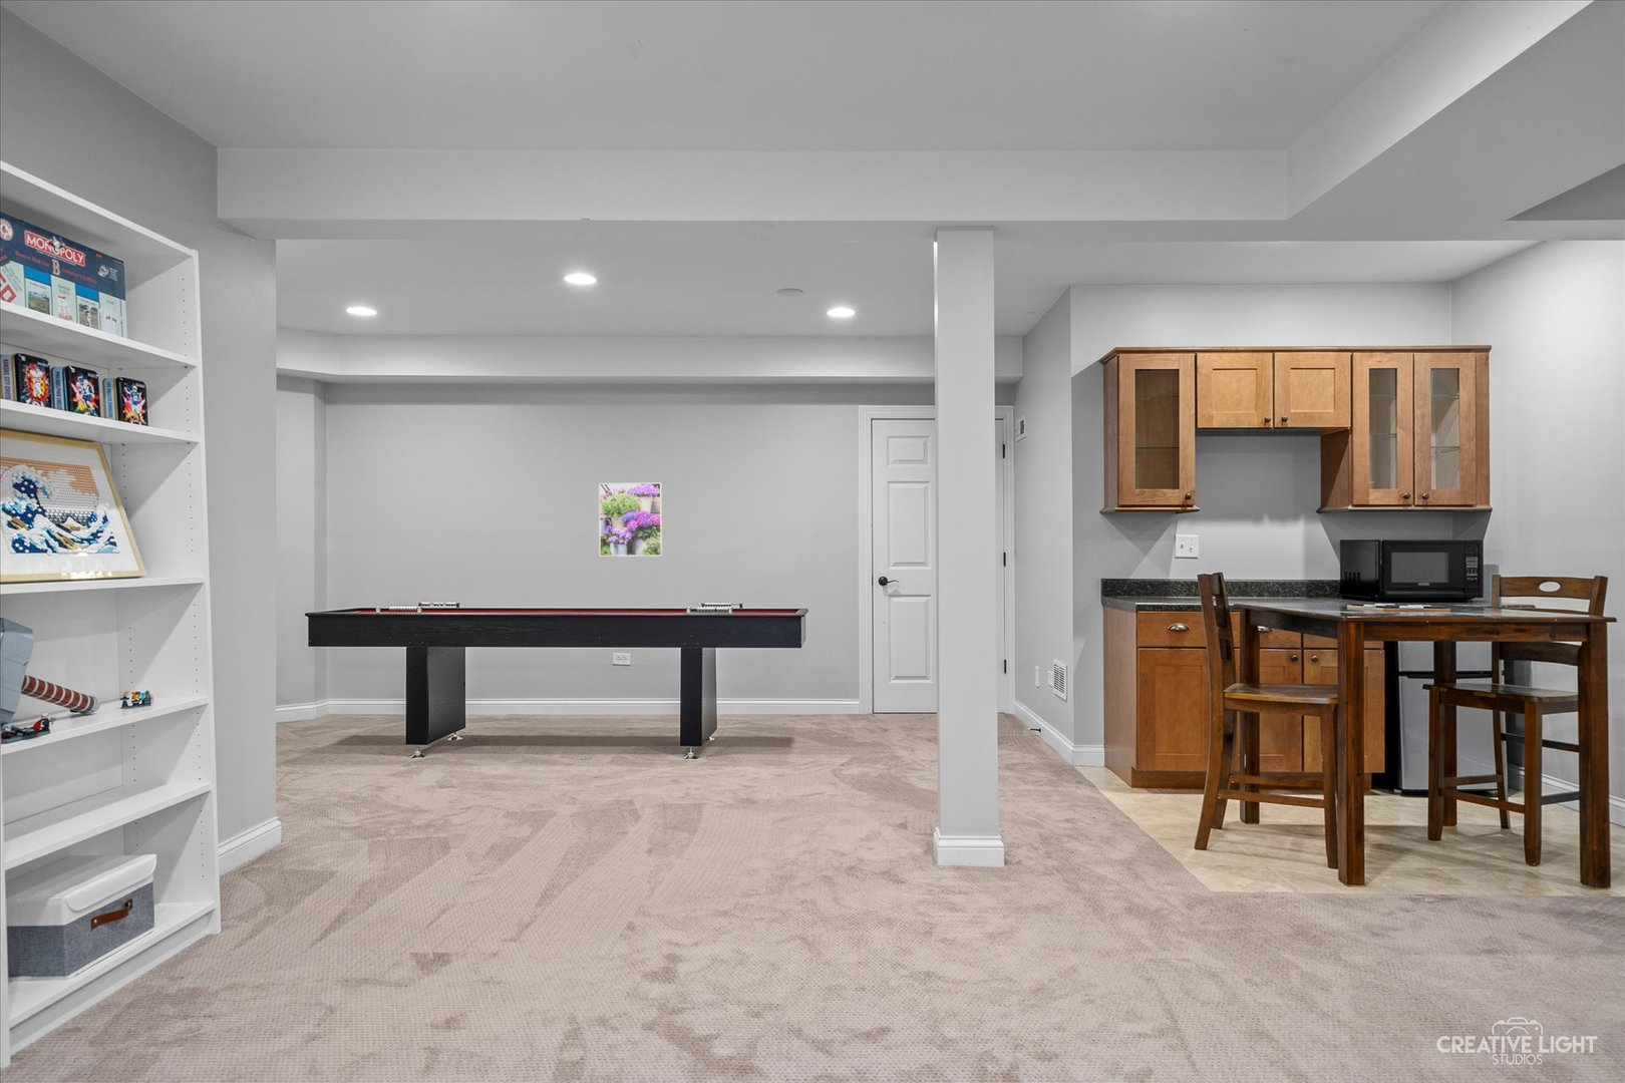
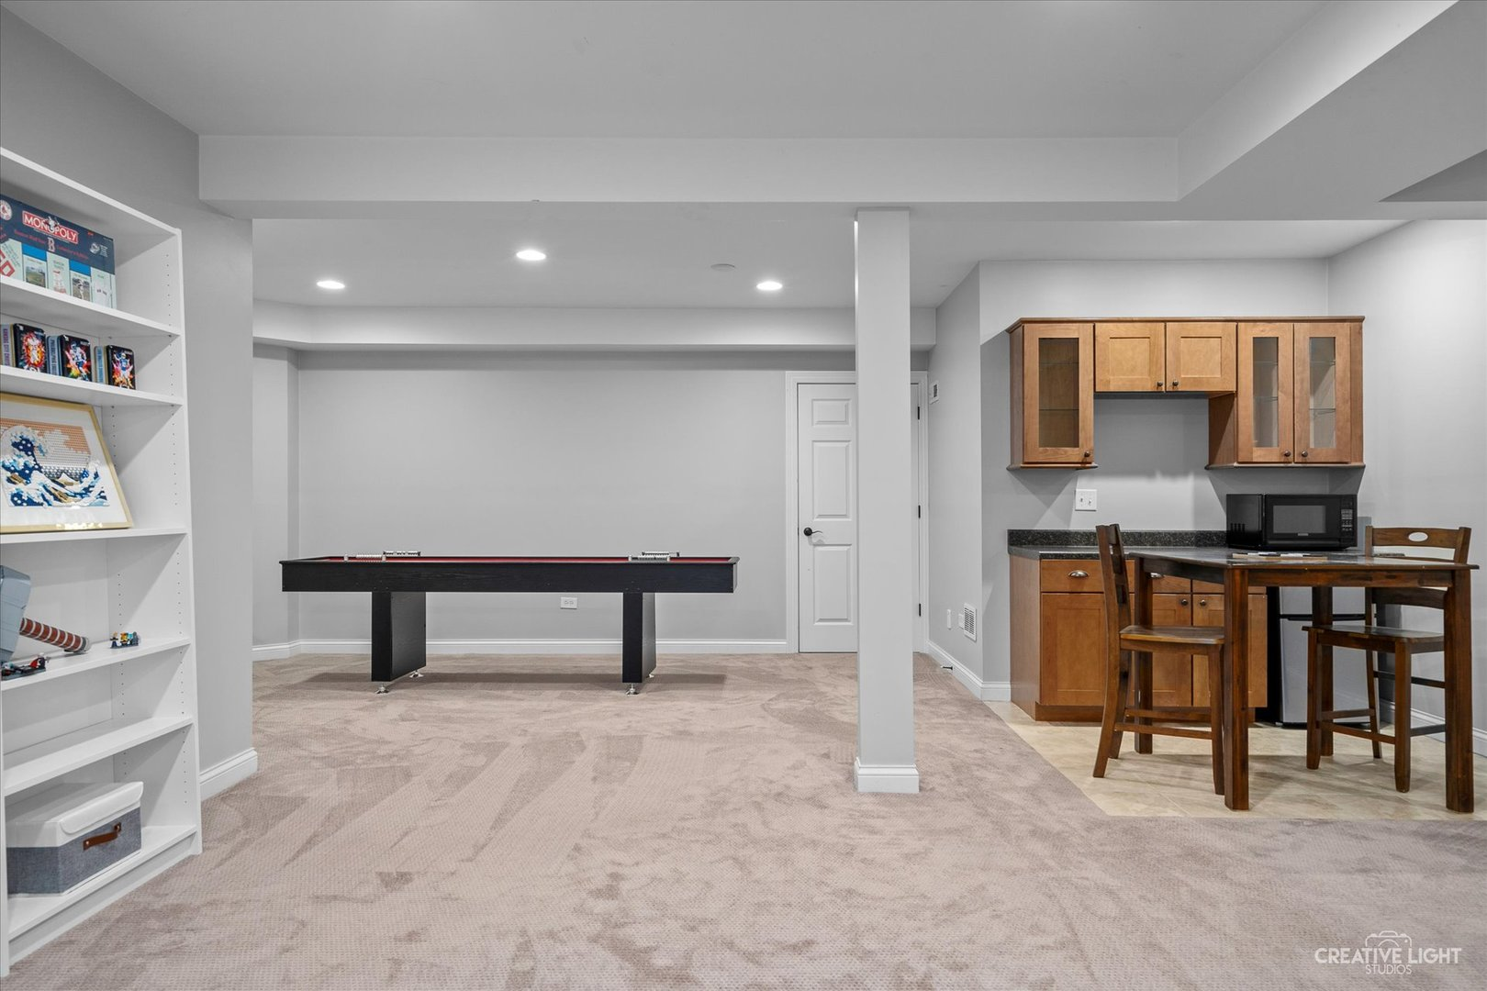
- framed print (630, 520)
